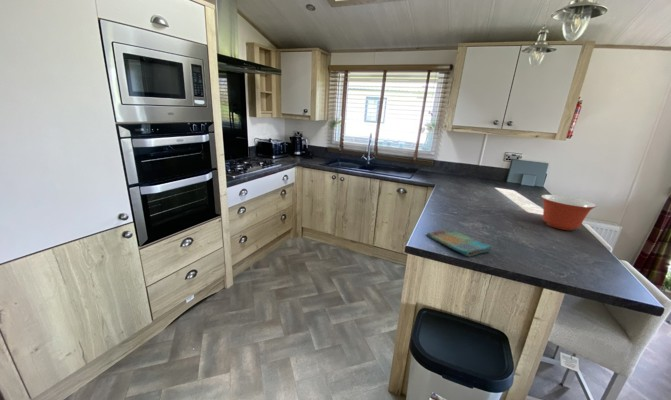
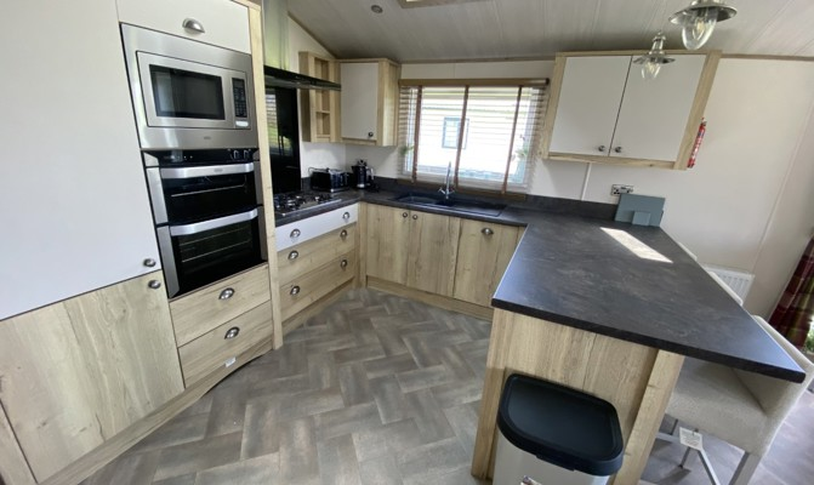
- mixing bowl (563, 213)
- dish towel (458, 240)
